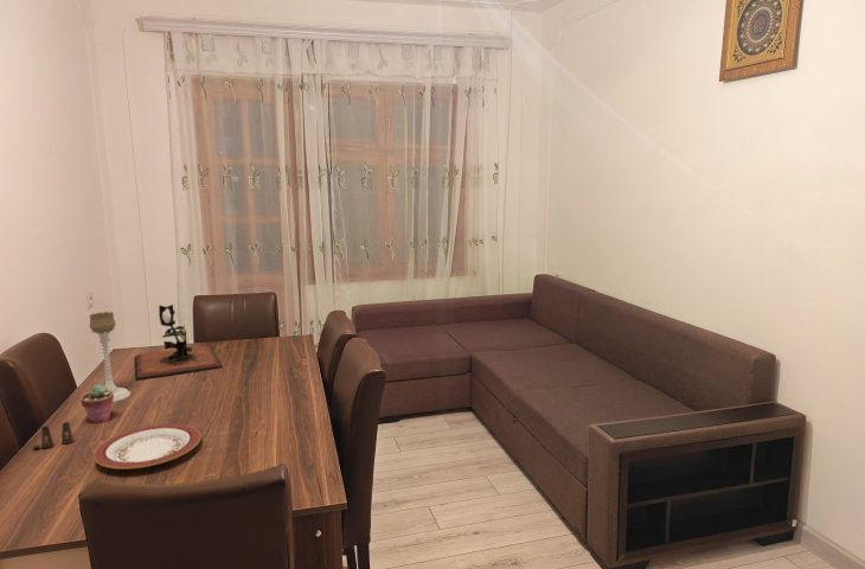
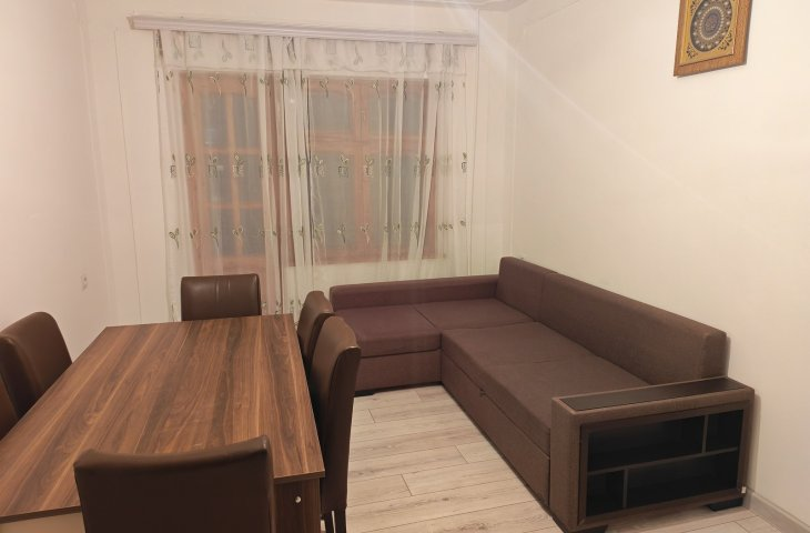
- plate (149, 447)
- plant (174, 331)
- salt shaker (51, 436)
- potted succulent (97, 402)
- candle holder (105, 356)
